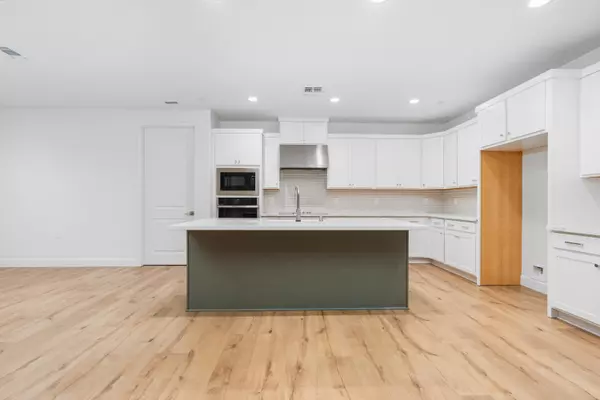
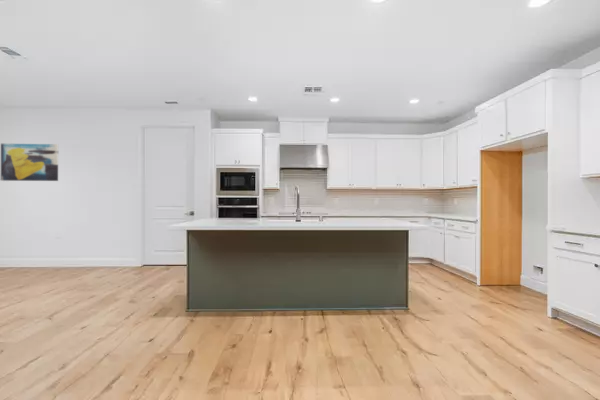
+ wall art (29, 162)
